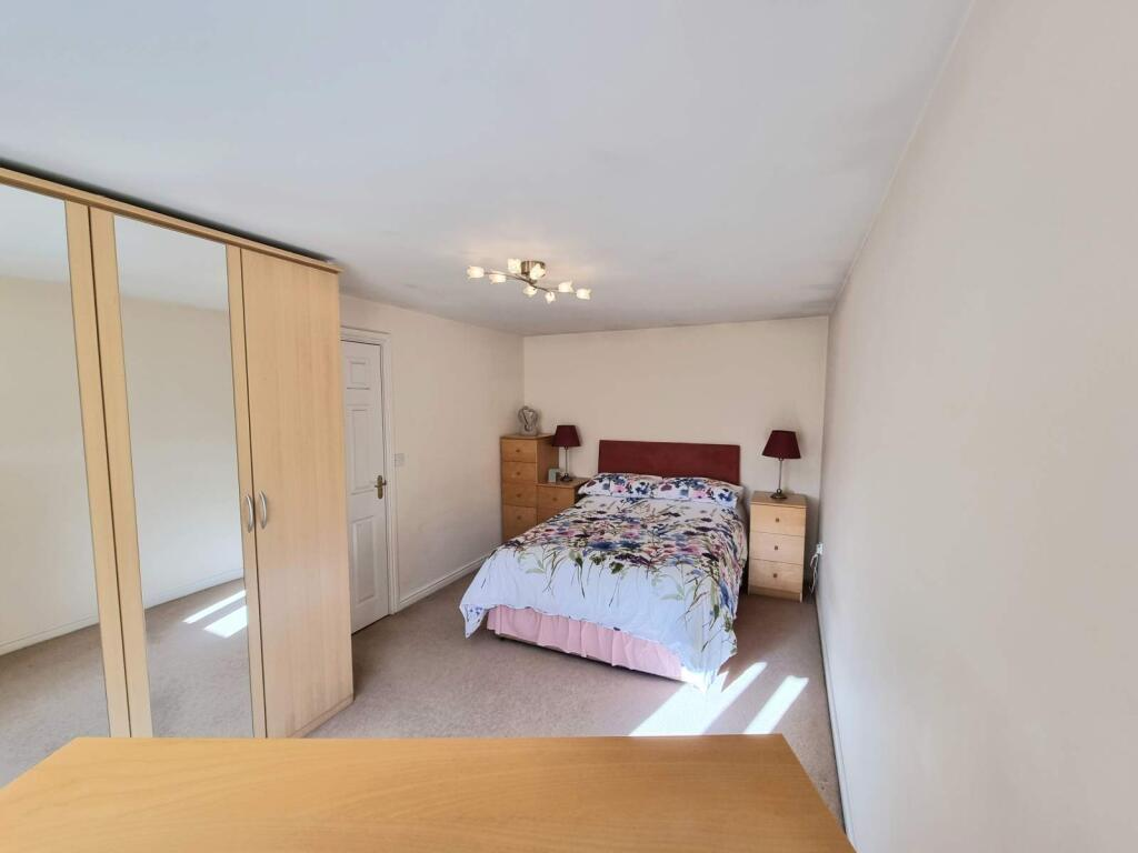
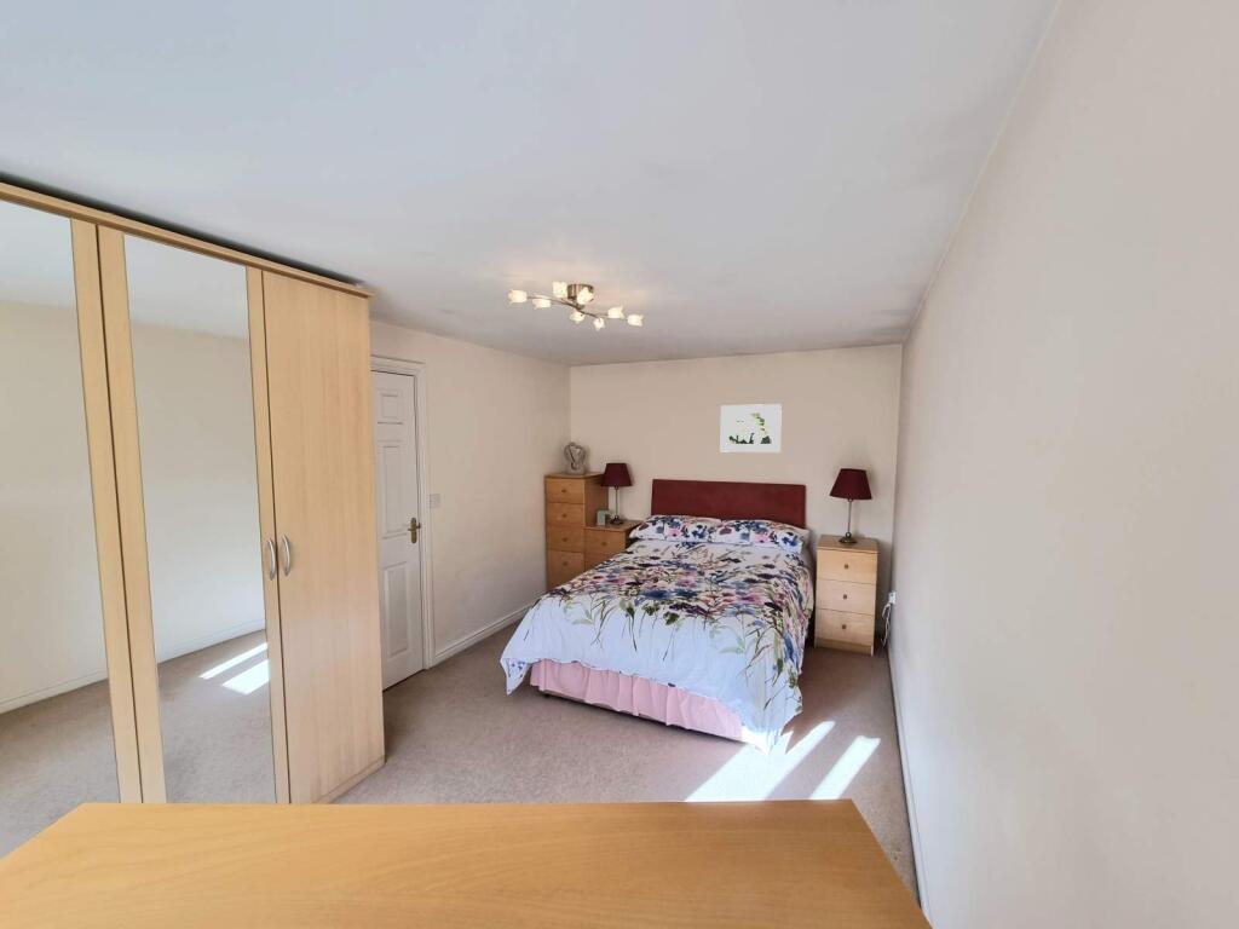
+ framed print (749, 428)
